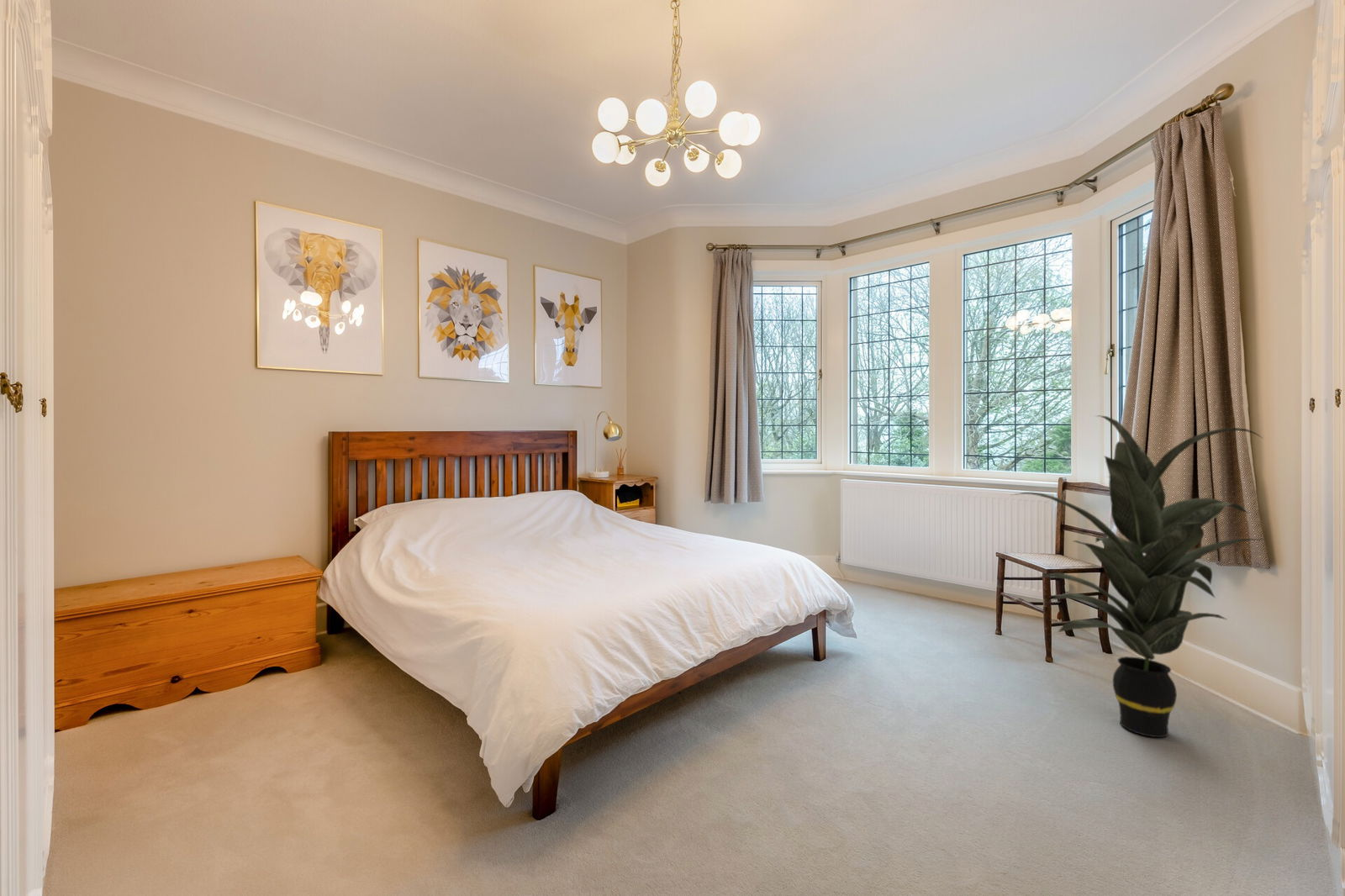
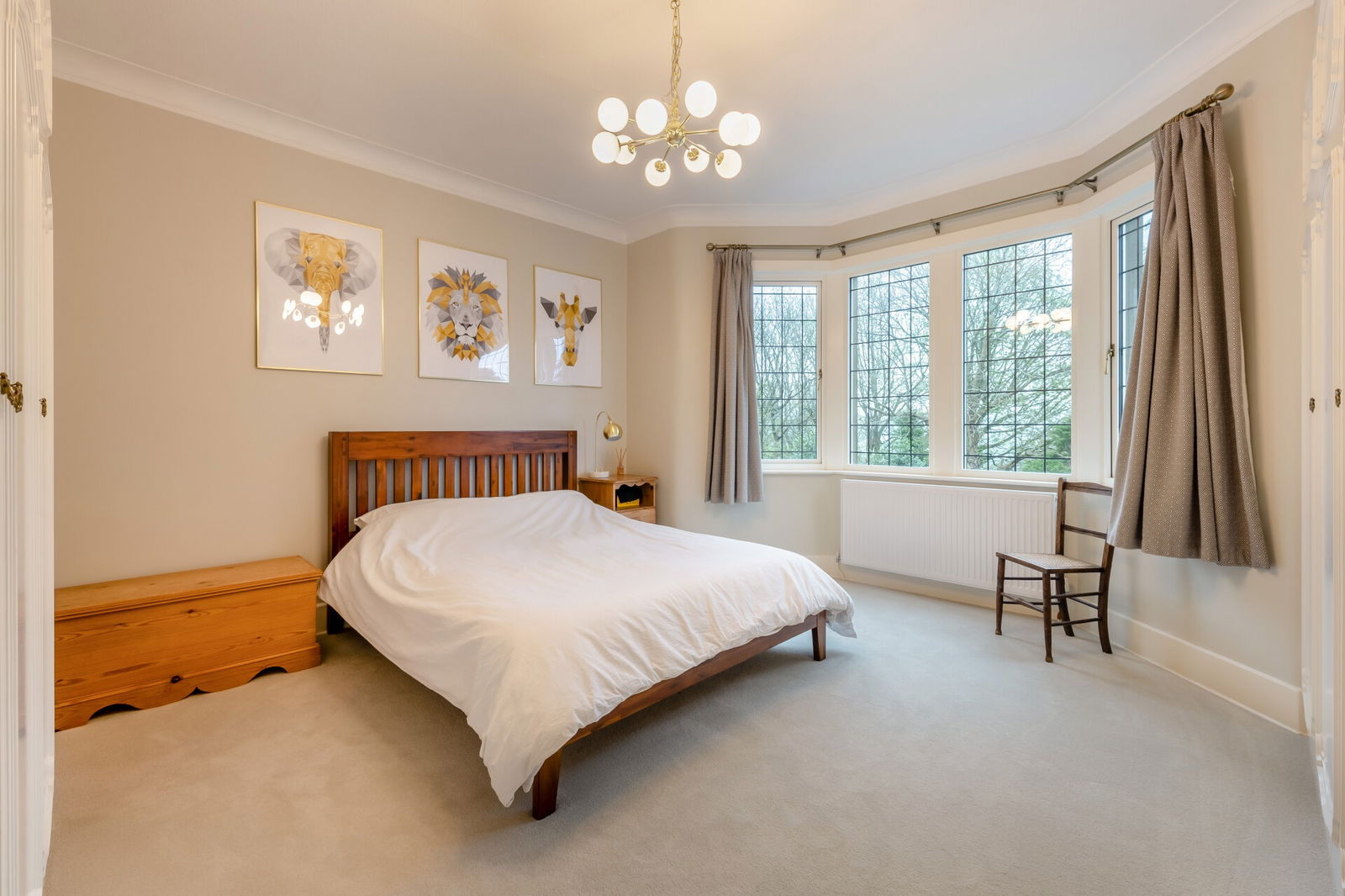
- indoor plant (1136, 567)
